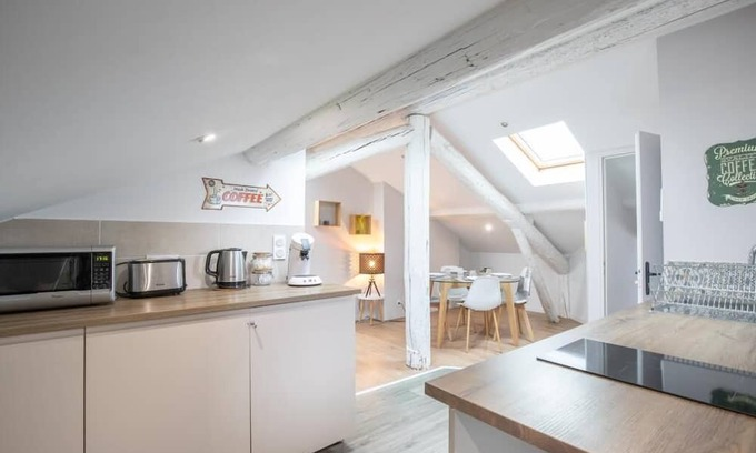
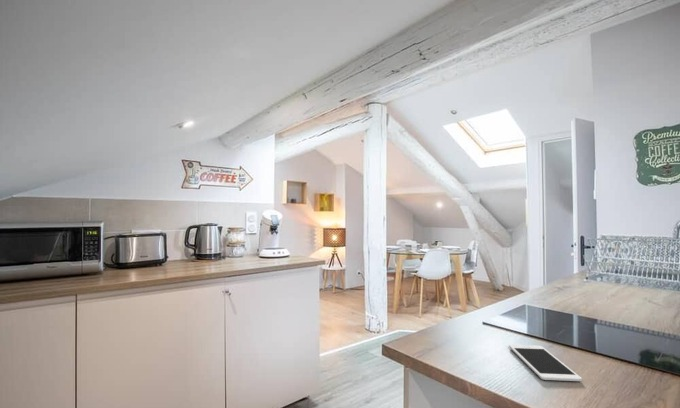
+ cell phone (541, 361)
